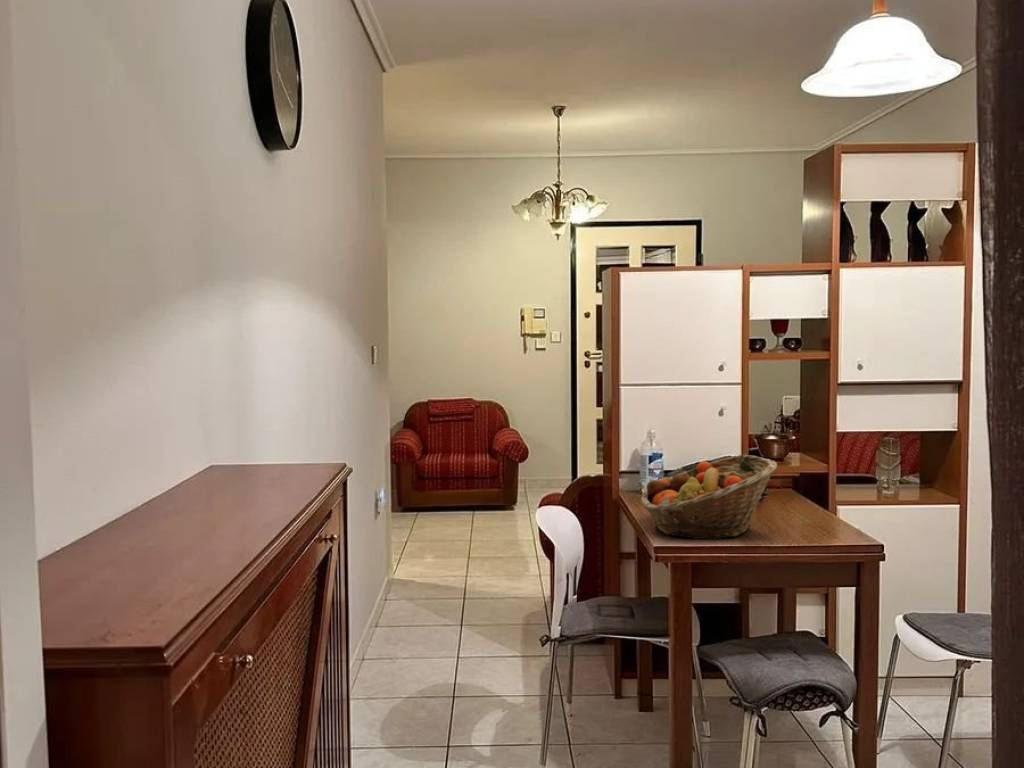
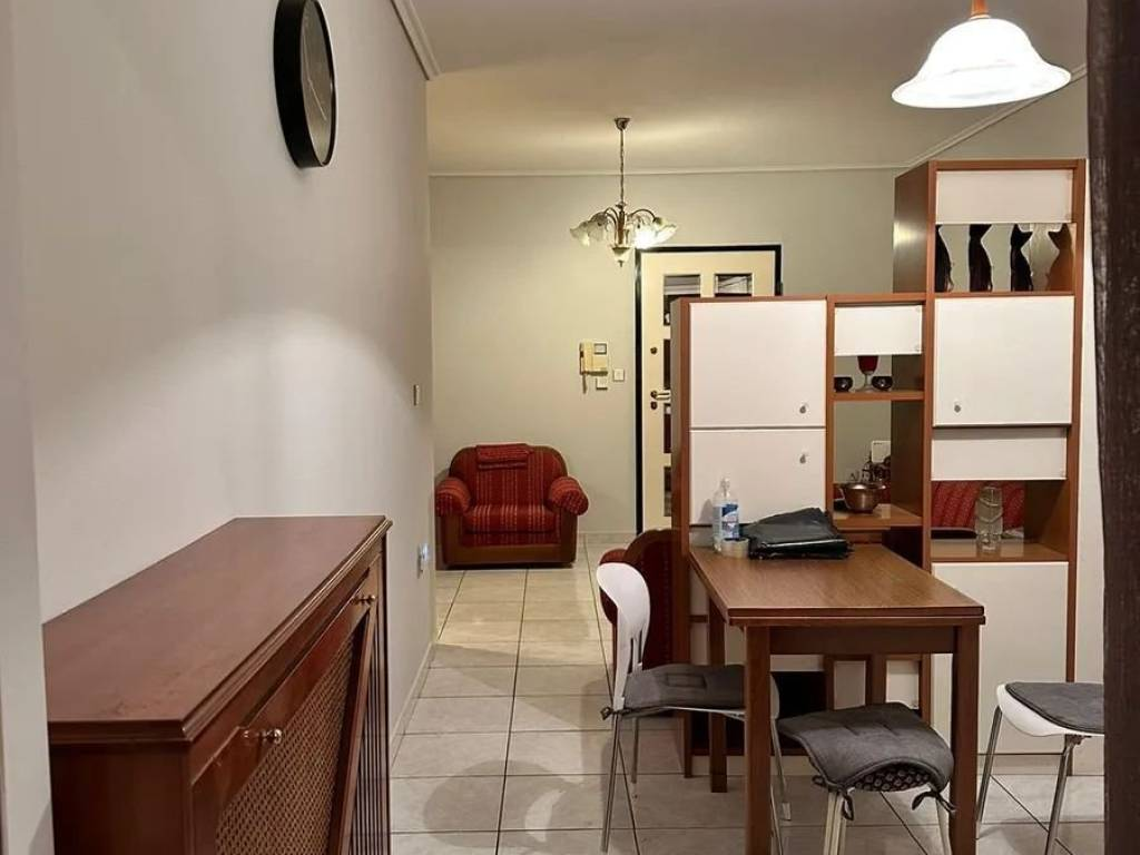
- fruit basket (707, 493)
